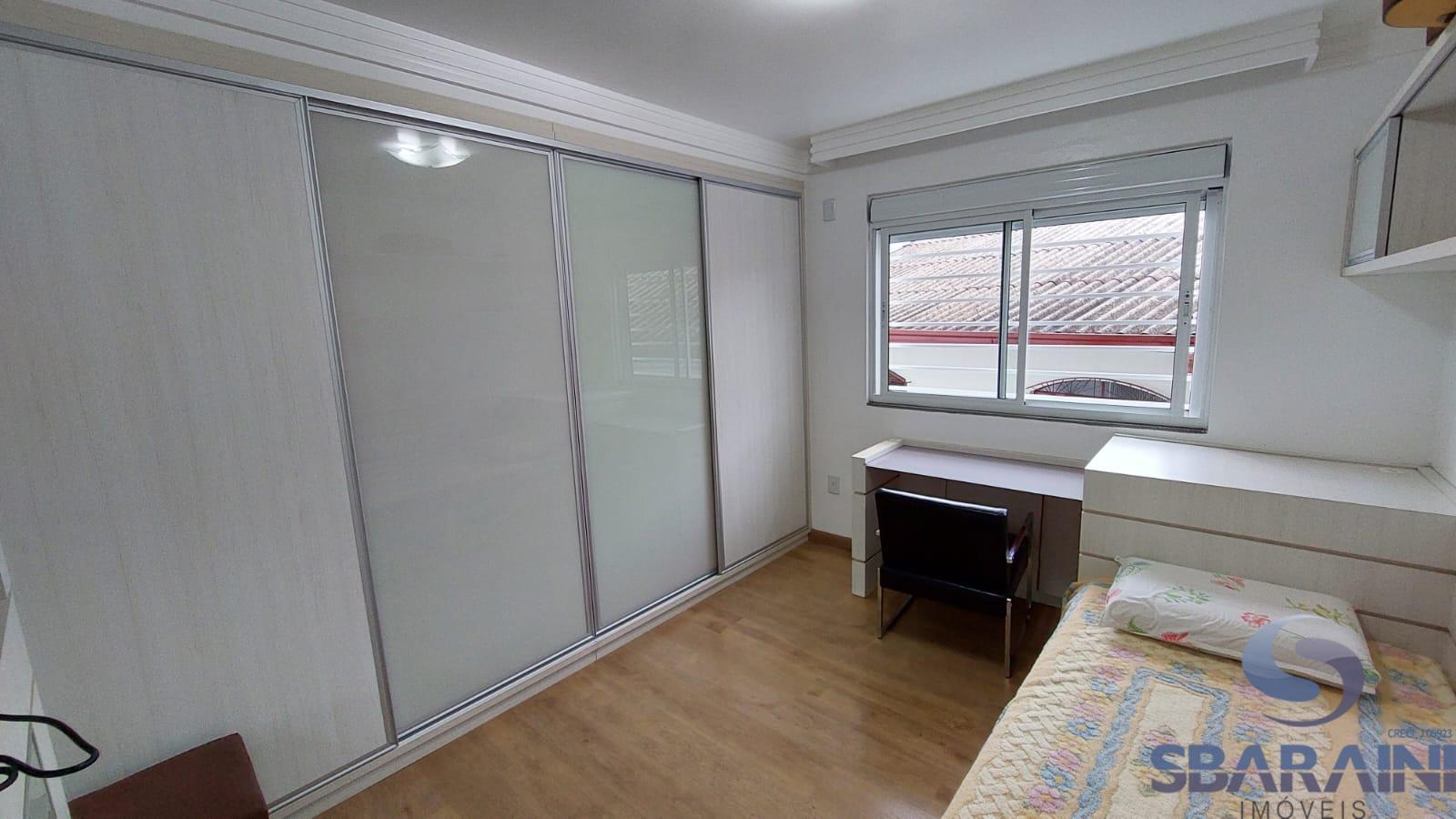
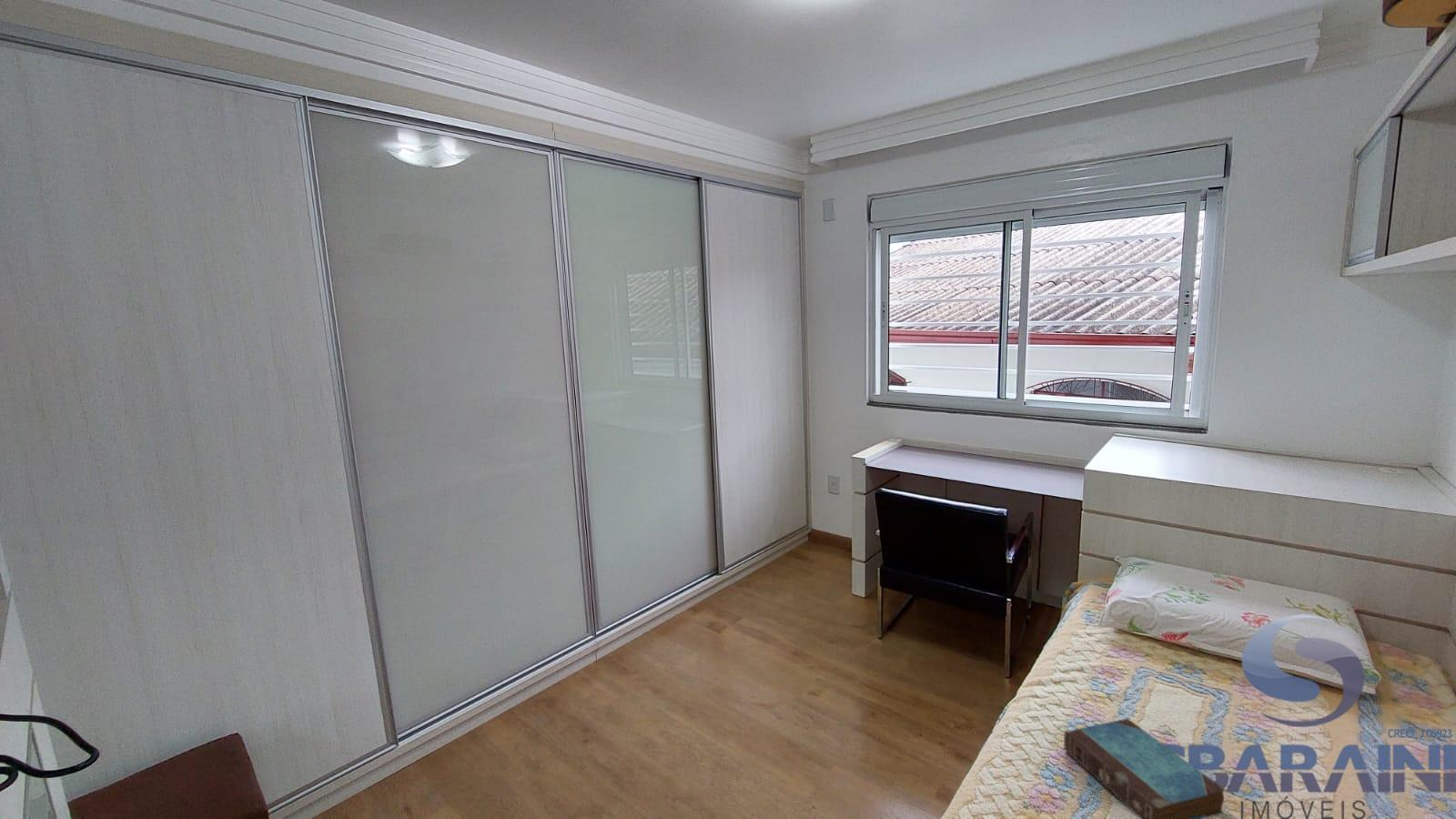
+ book (1138, 769)
